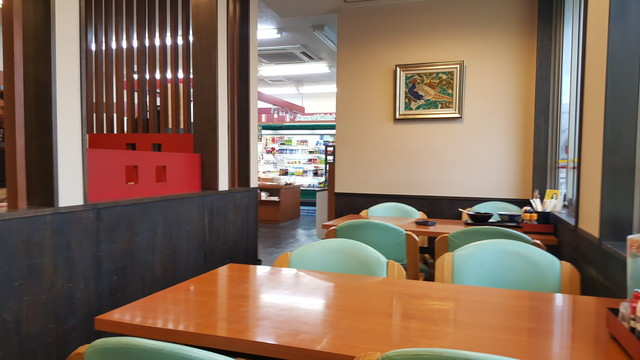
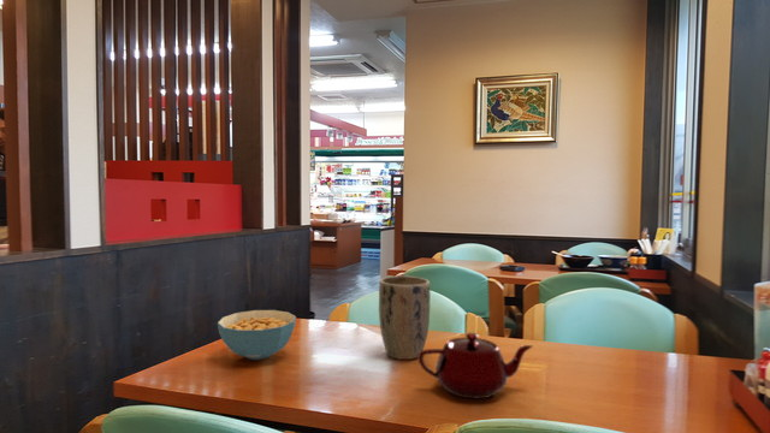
+ cereal bowl (257, 337)
+ plant pot (403, 316)
+ teapot (474, 361)
